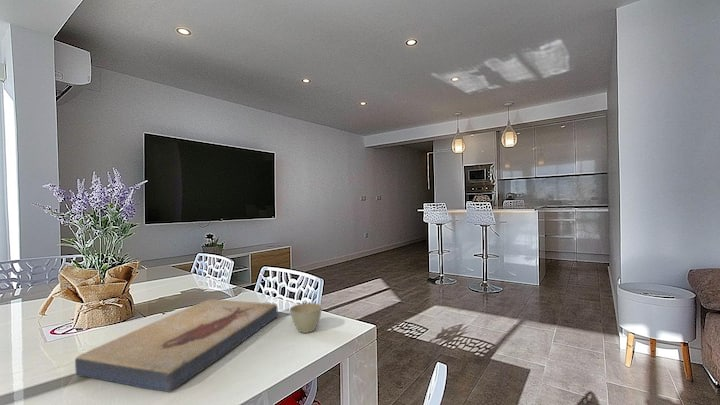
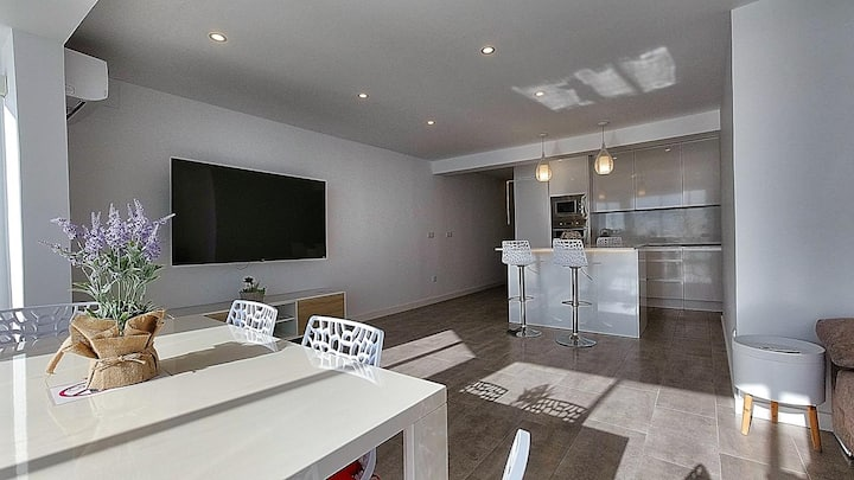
- flower pot (306, 318)
- fish fossil (195, 332)
